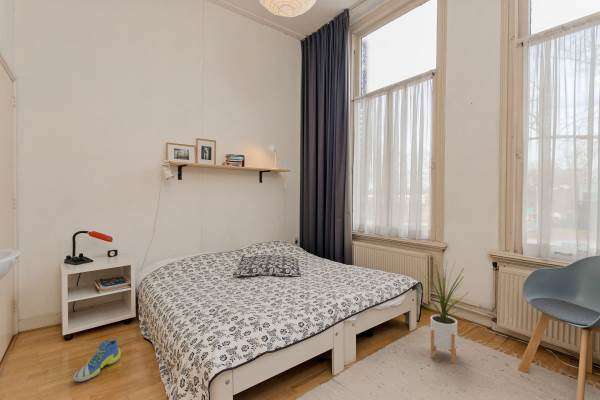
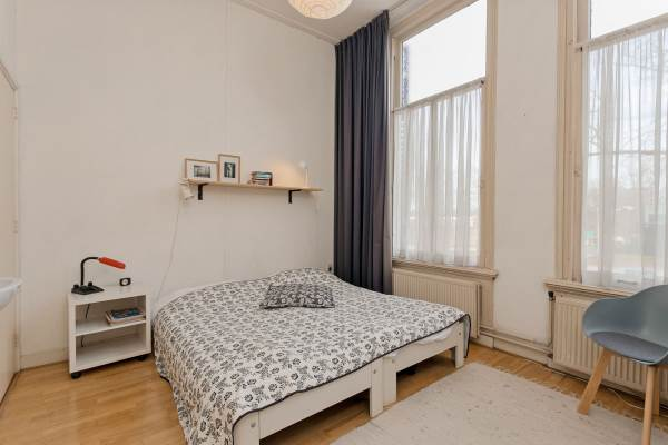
- house plant (443, 308)
- sneaker (97, 357)
